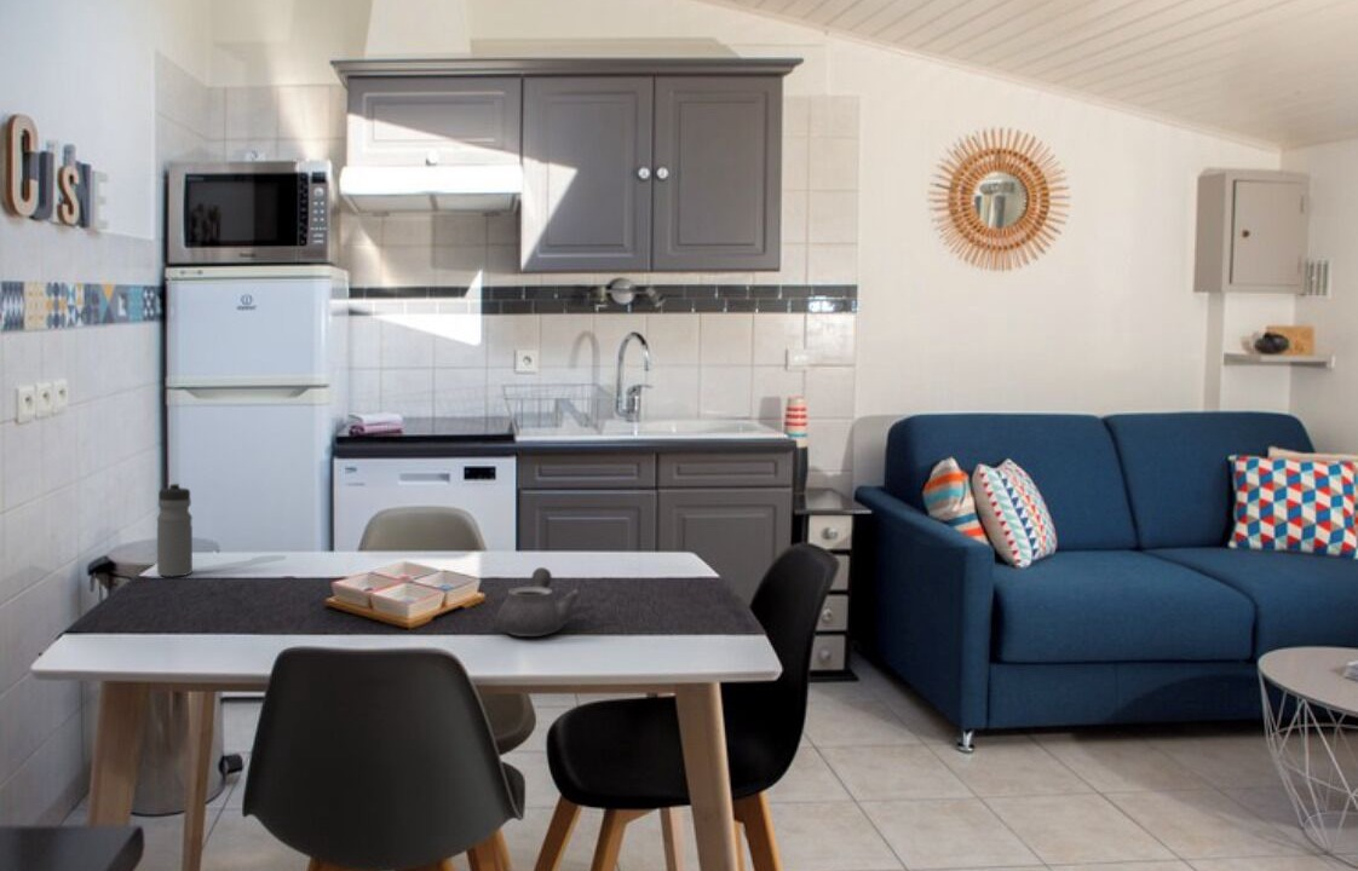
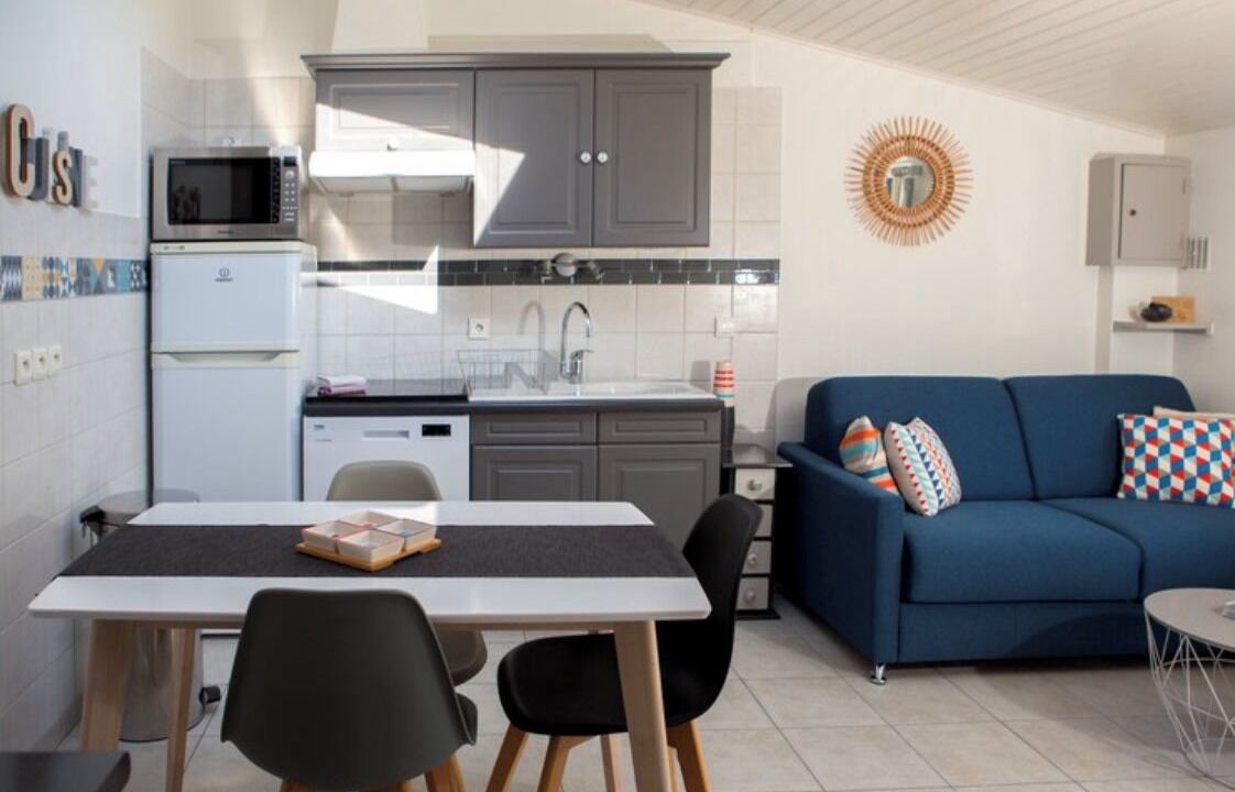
- water bottle (174, 527)
- teapot (537, 600)
